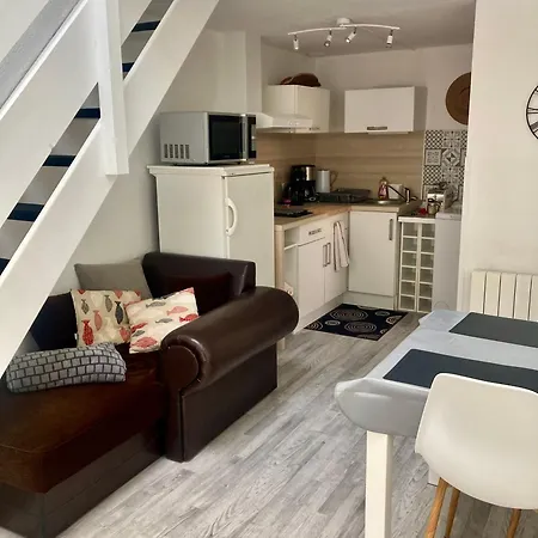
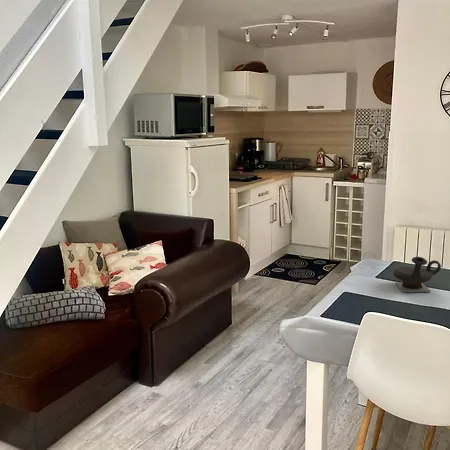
+ teapot (418, 271)
